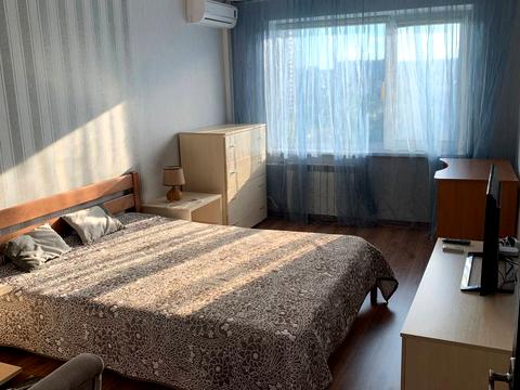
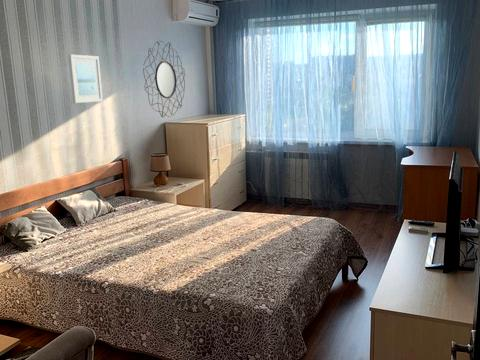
+ home mirror (165, 79)
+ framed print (86, 79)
